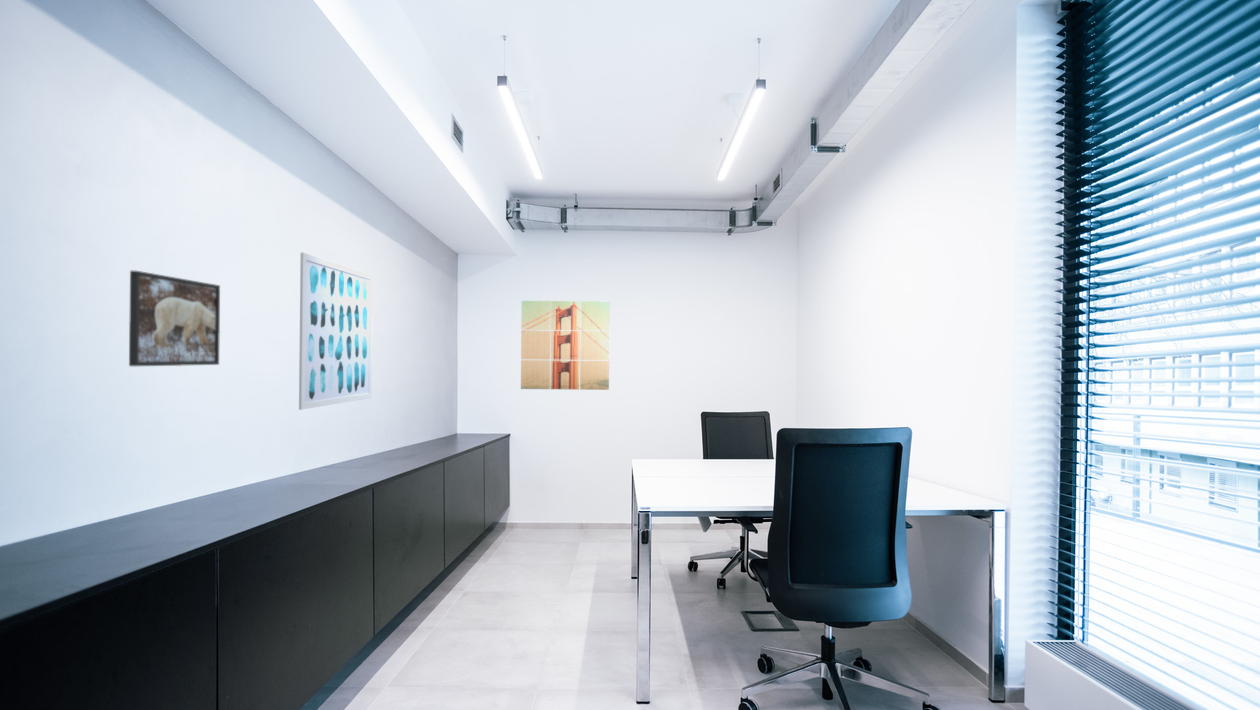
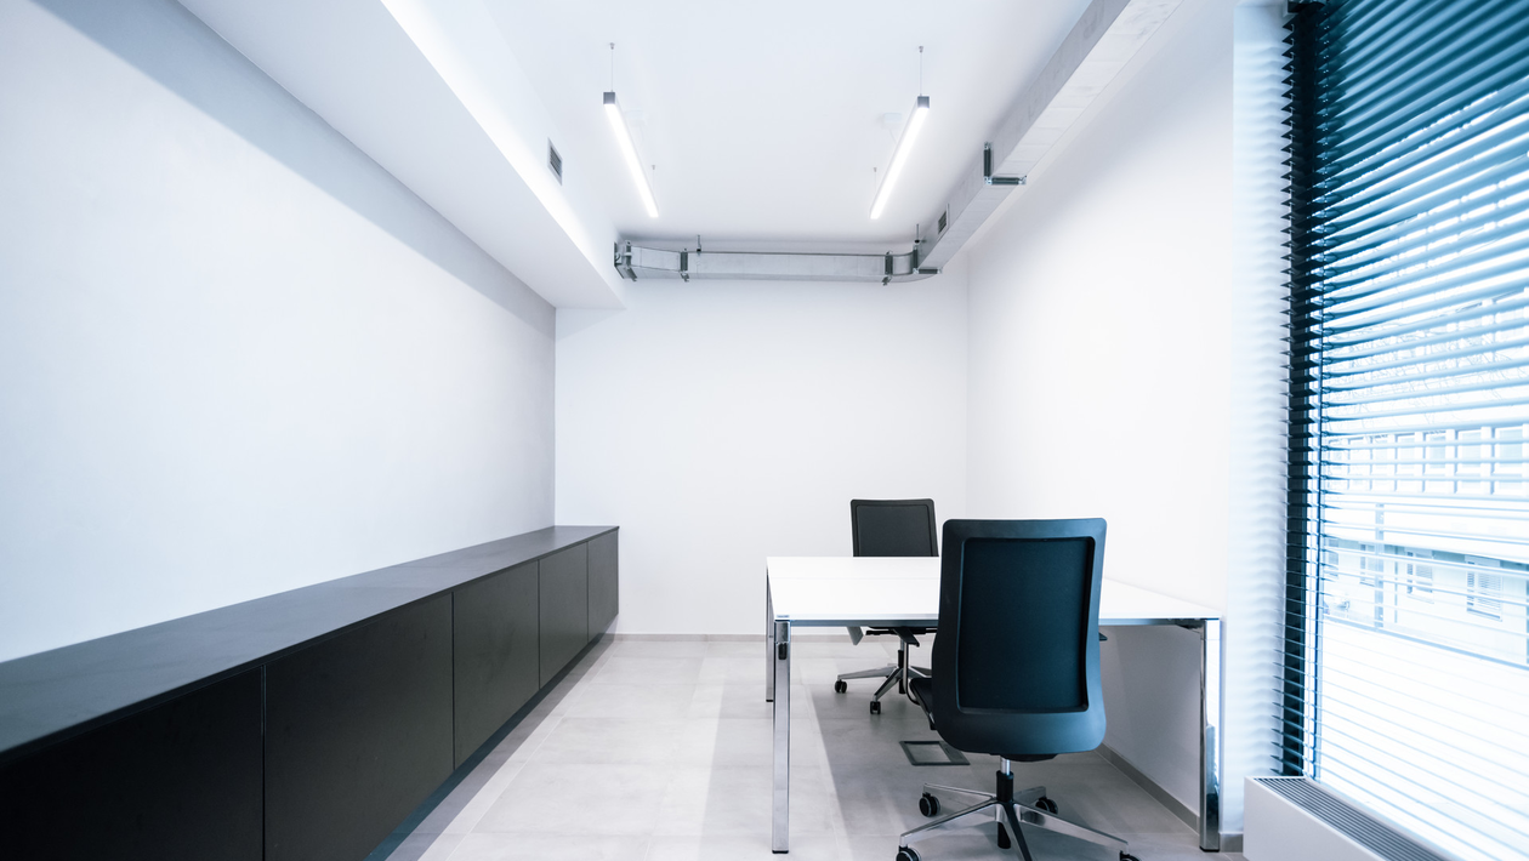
- wall art (565, 345)
- wall art (340, 334)
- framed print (178, 322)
